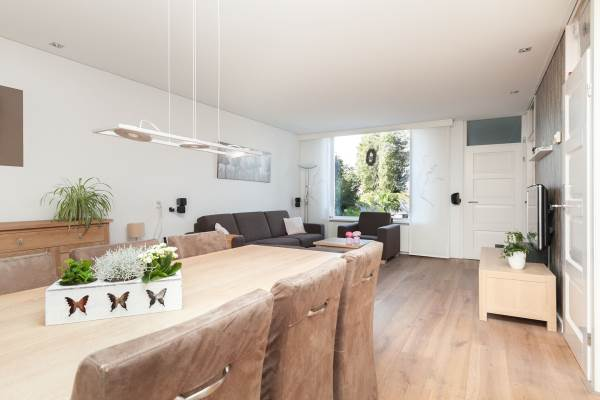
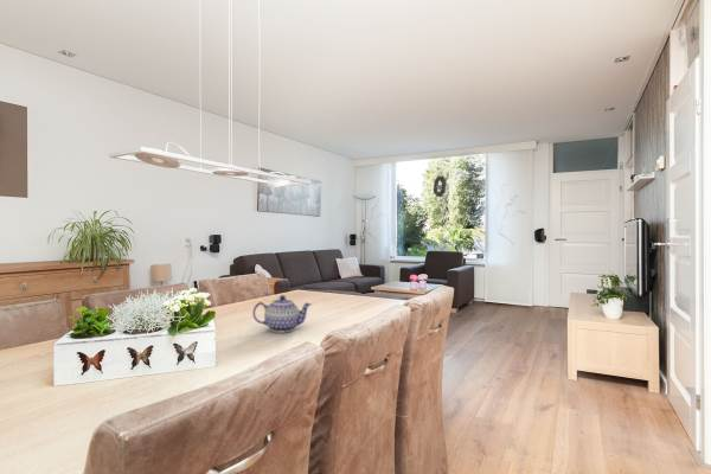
+ teapot (282, 312)
